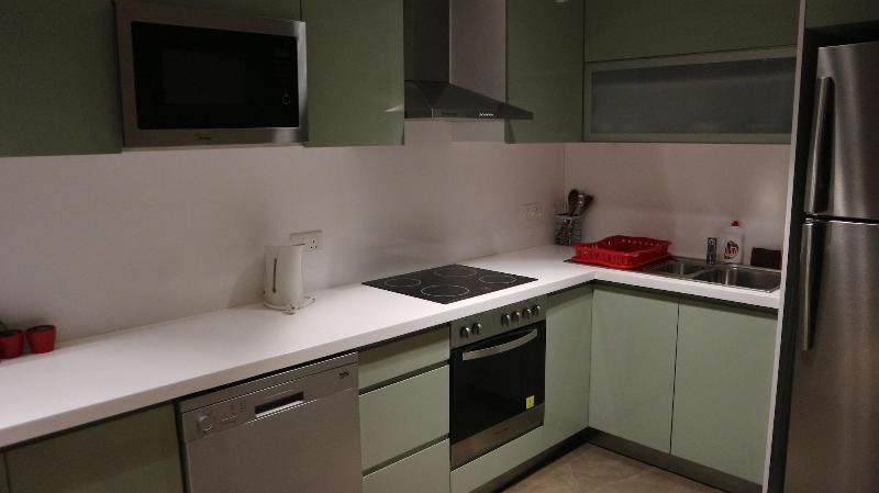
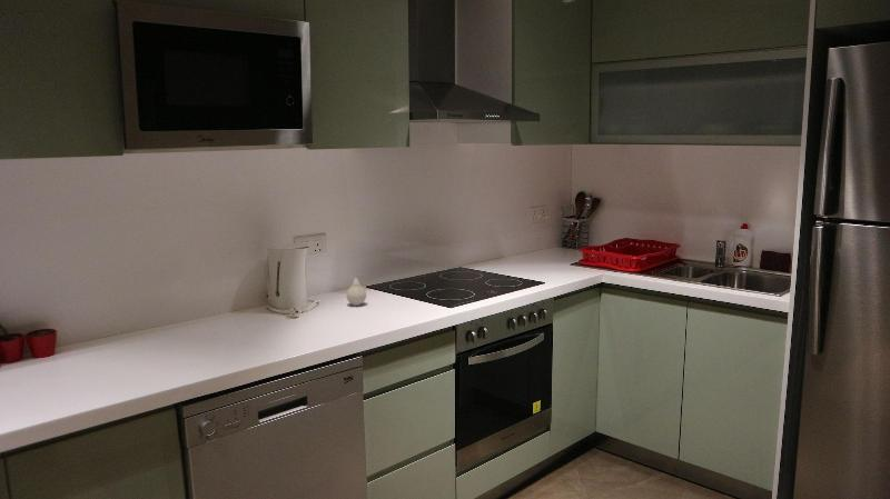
+ vase (356, 290)
